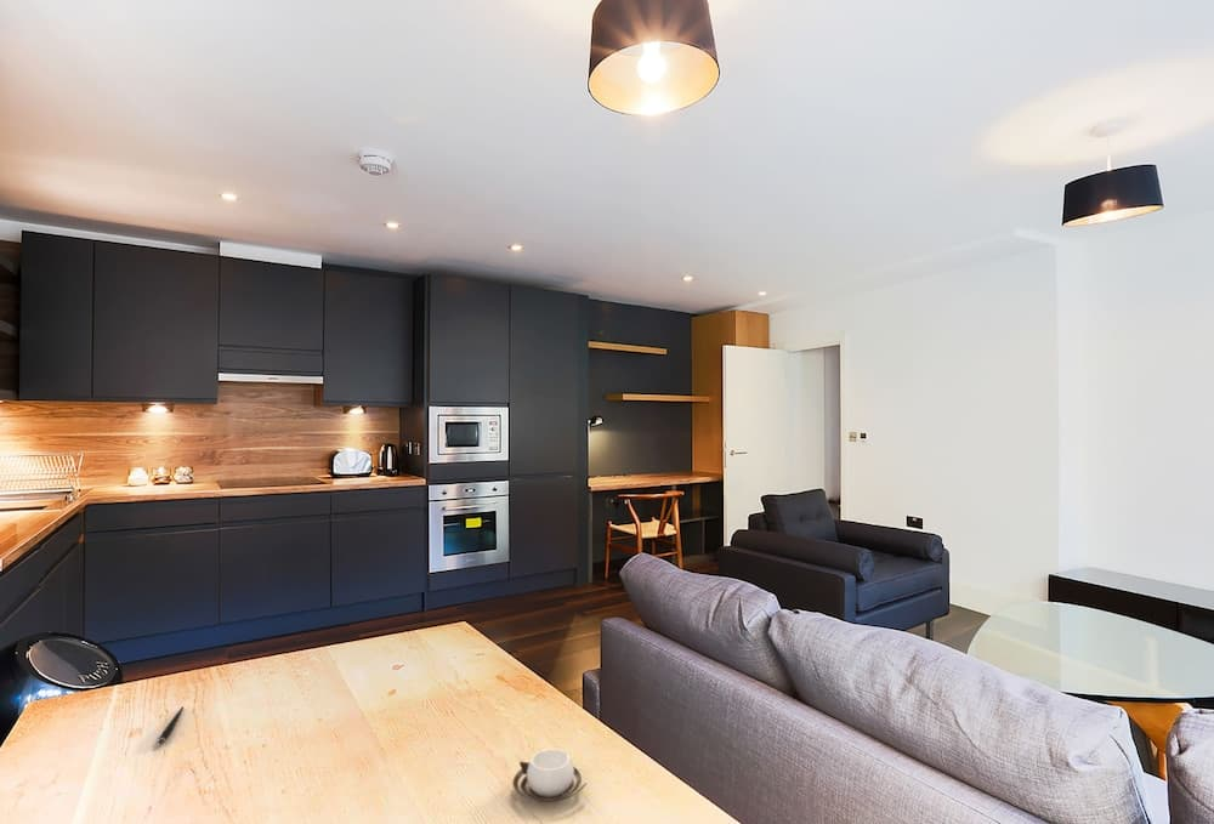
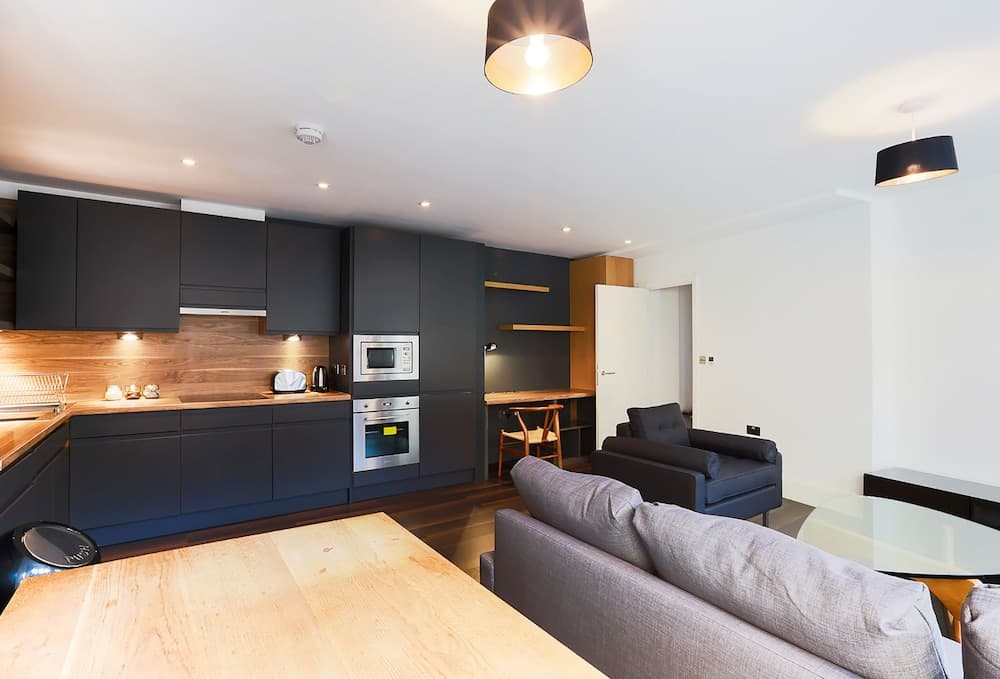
- cup (550, 775)
- pen (172, 722)
